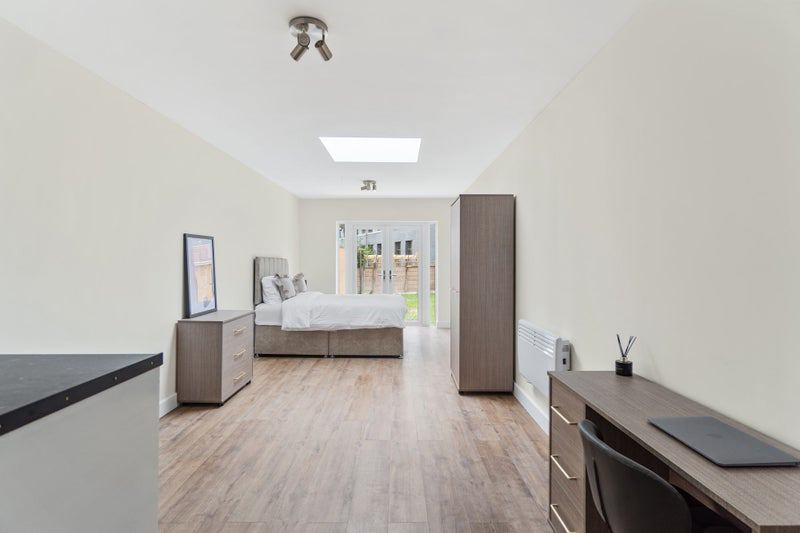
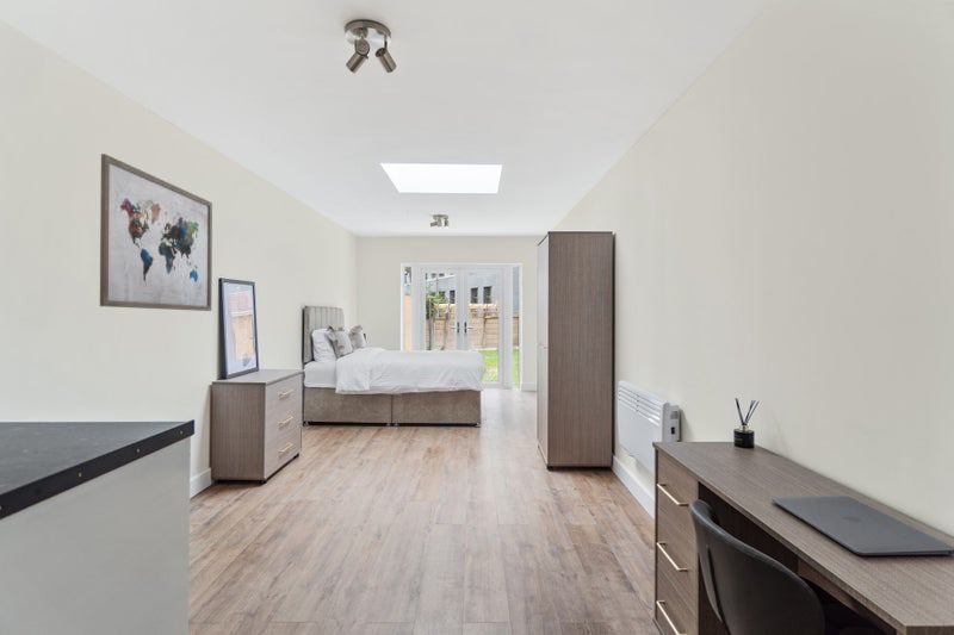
+ wall art (165, 245)
